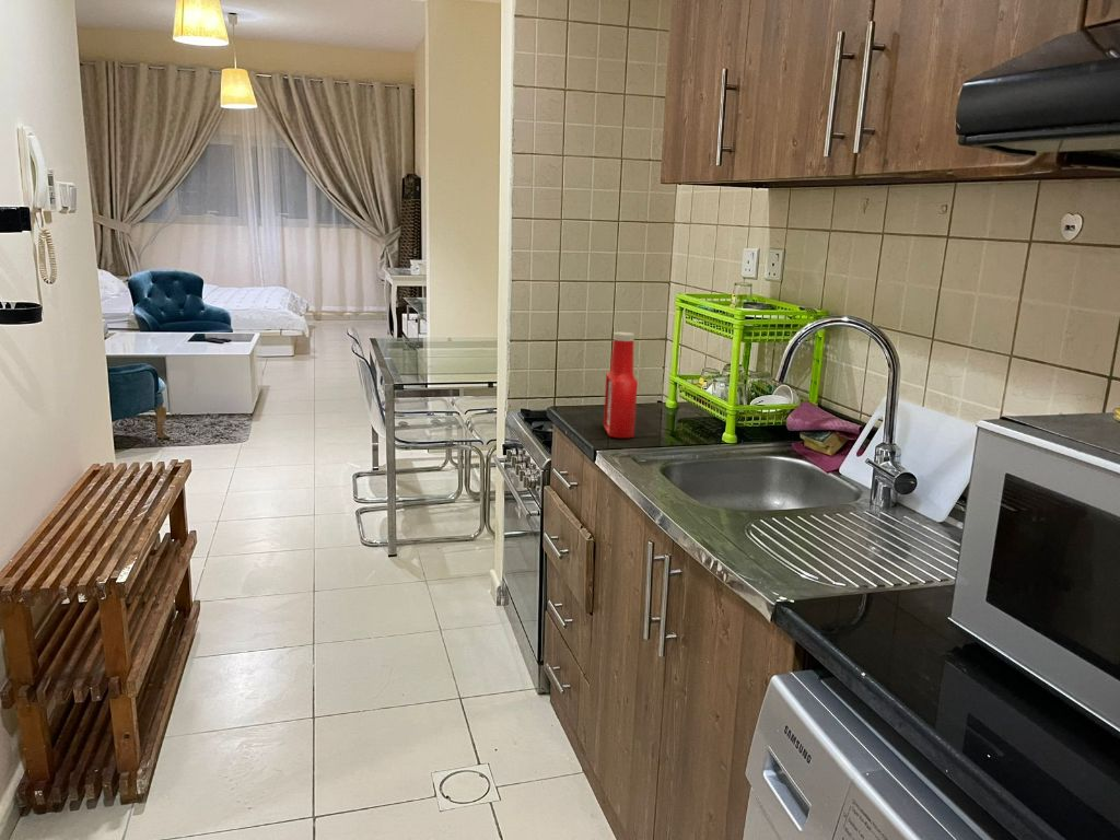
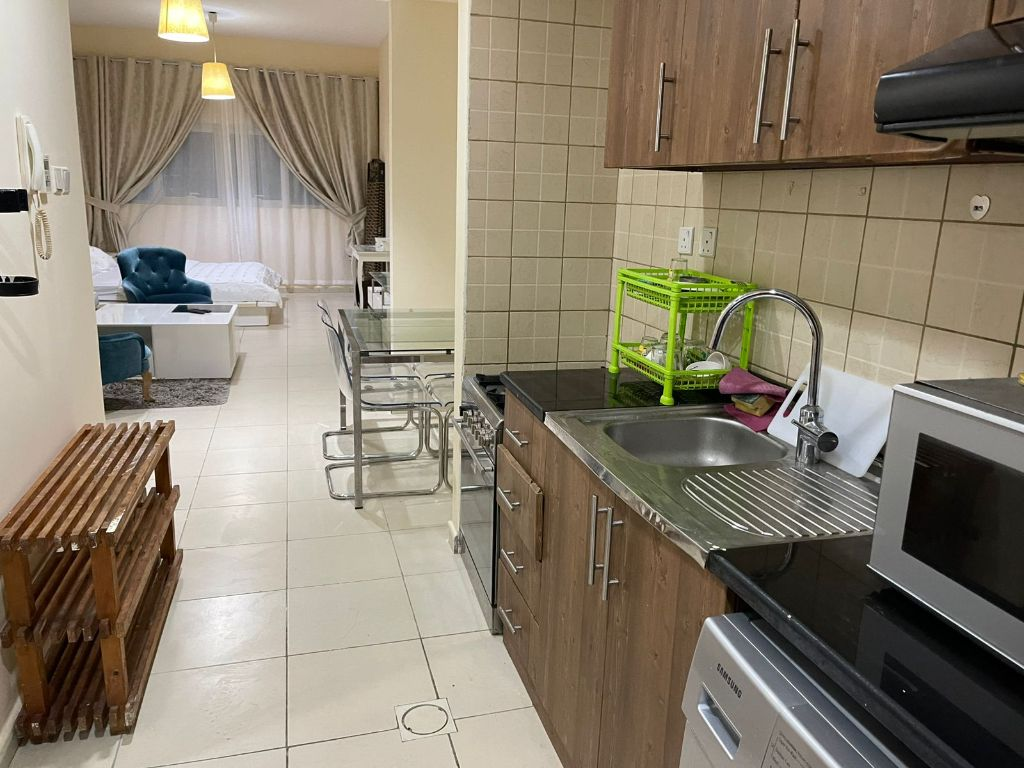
- soap bottle (620, 383)
